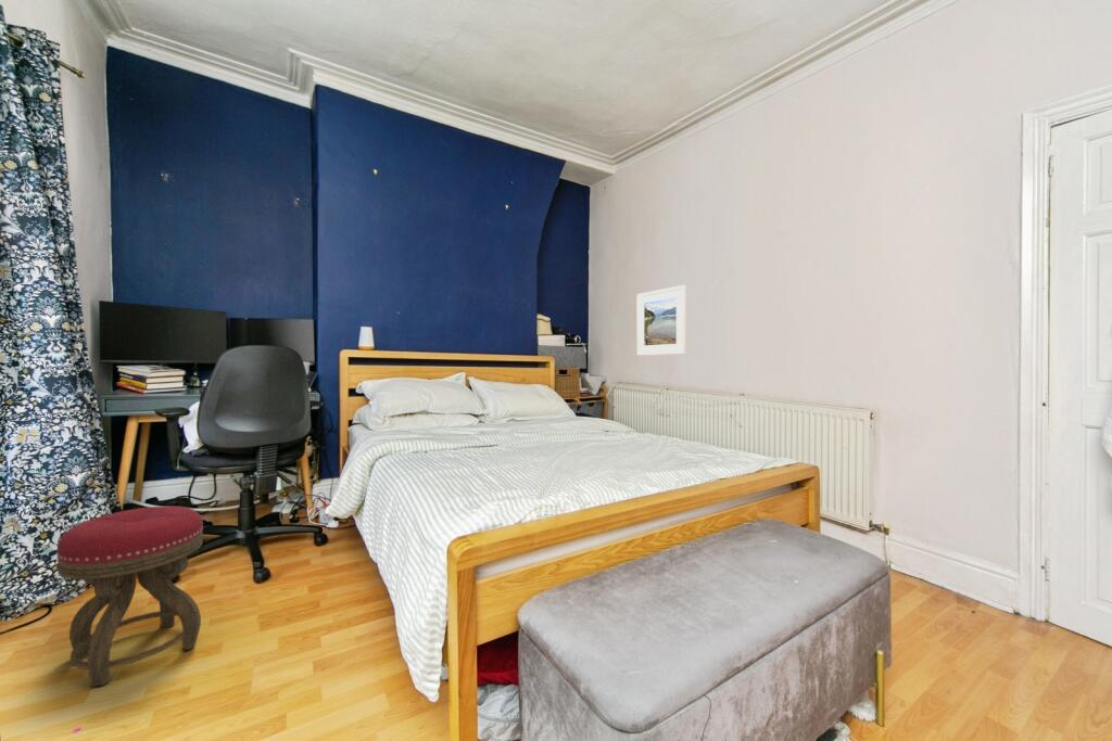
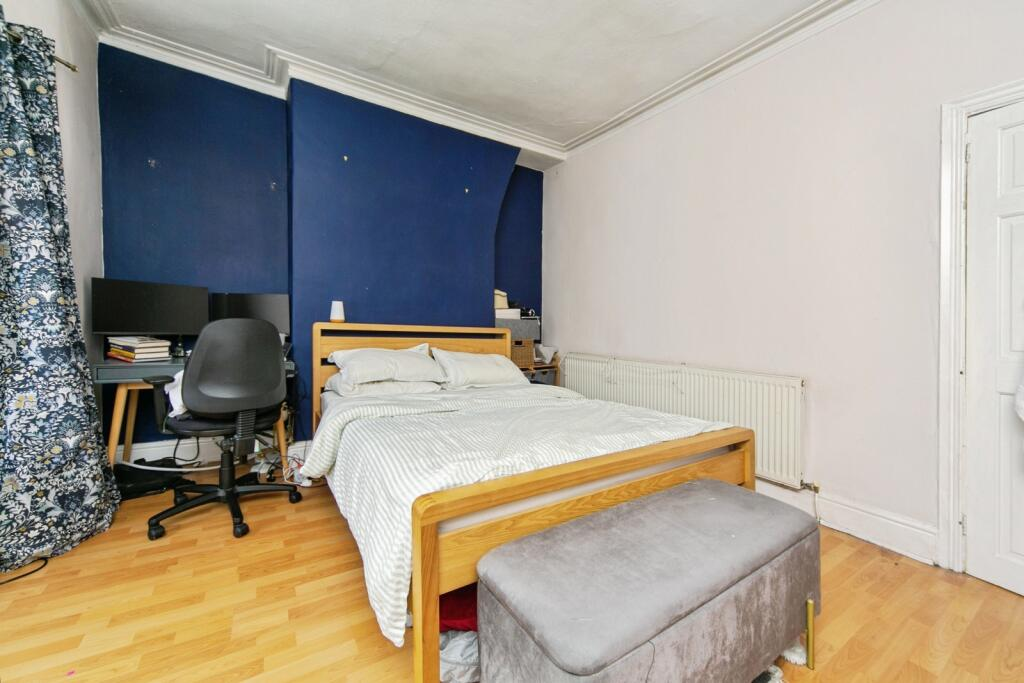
- stool (135, 584)
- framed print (659, 322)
